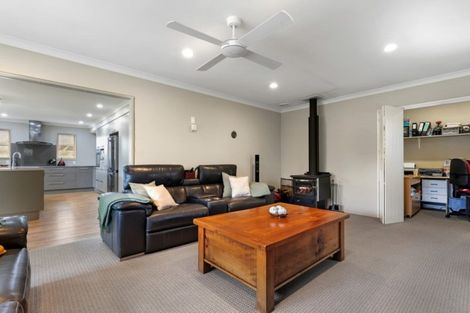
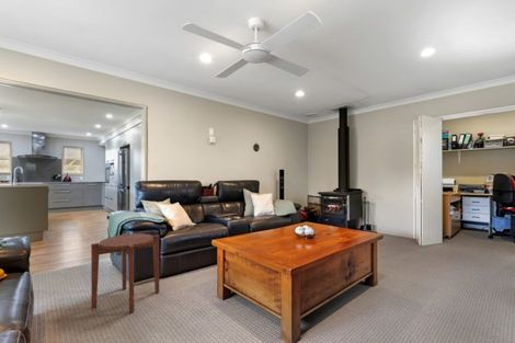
+ side table (125, 268)
